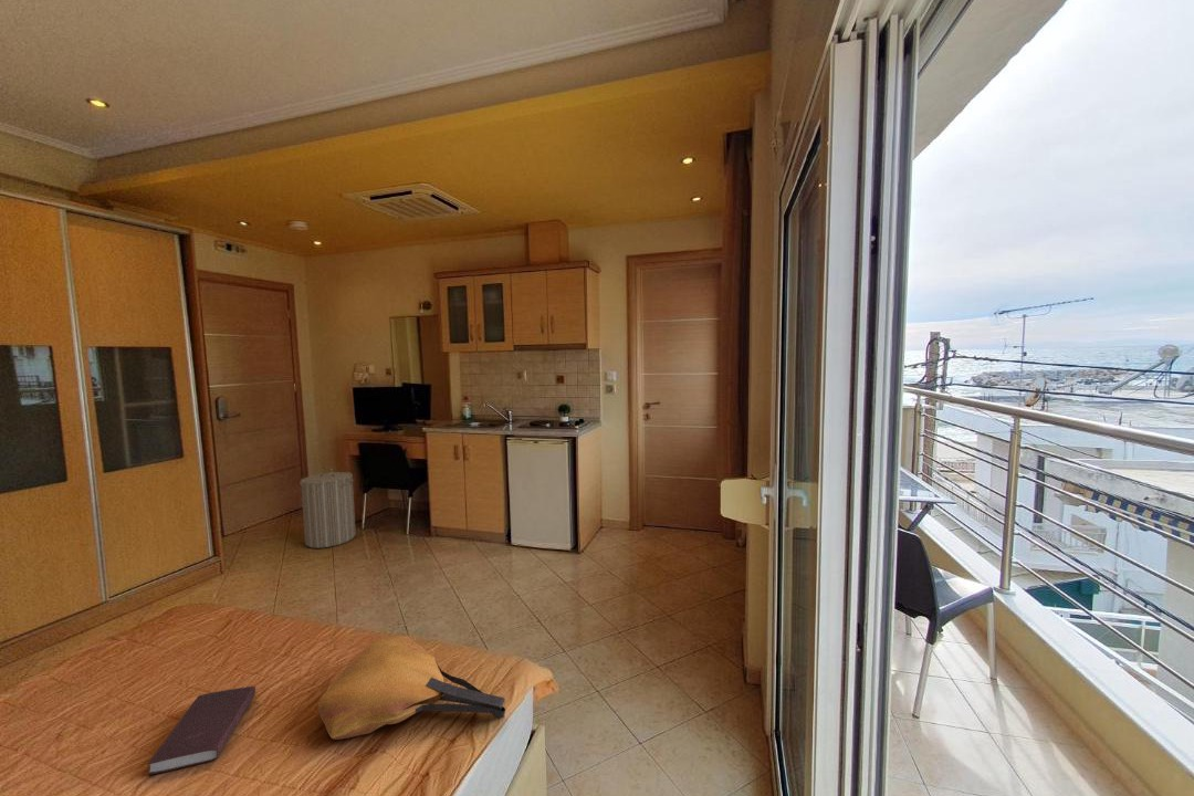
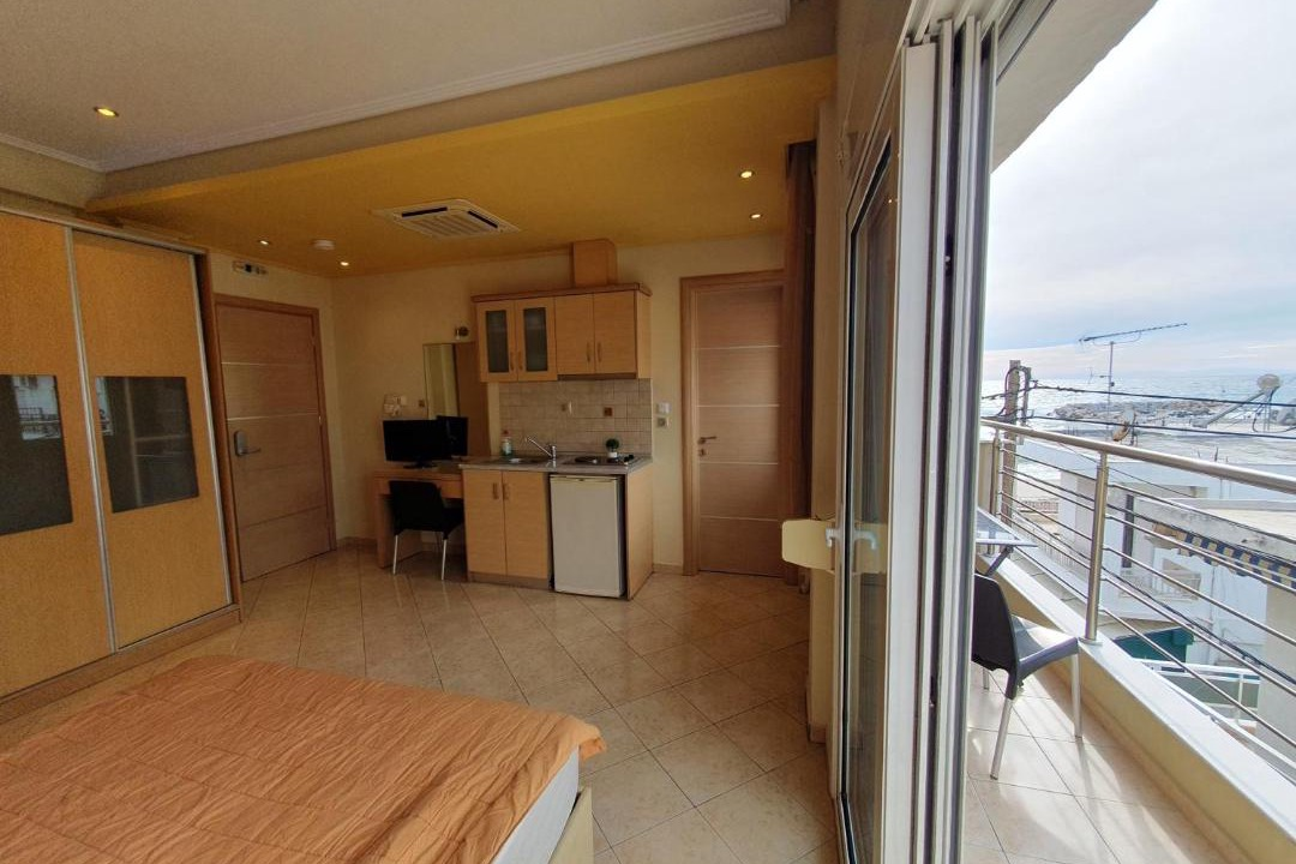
- tote bag (418, 688)
- book (207, 725)
- laundry hamper (328, 503)
